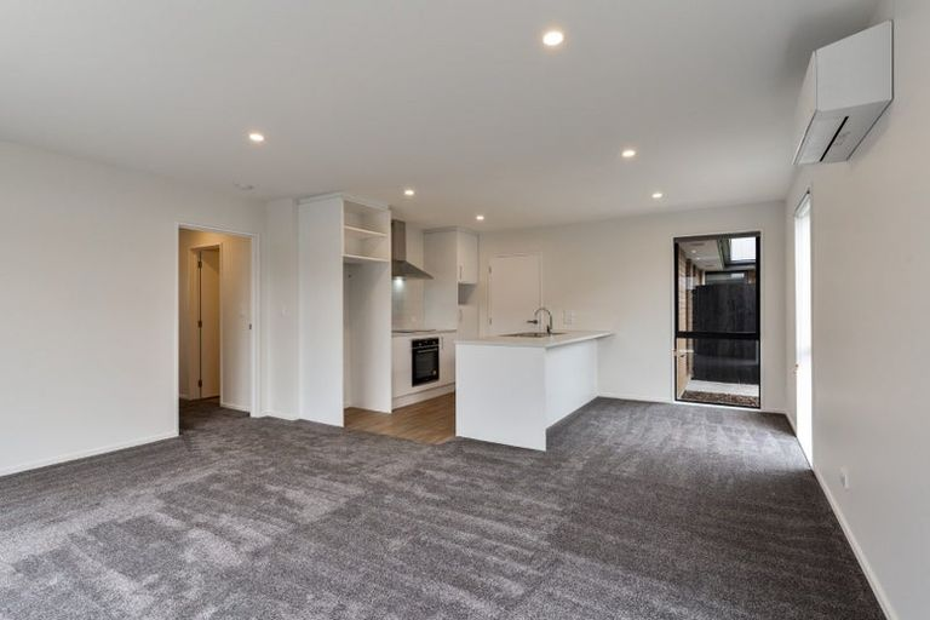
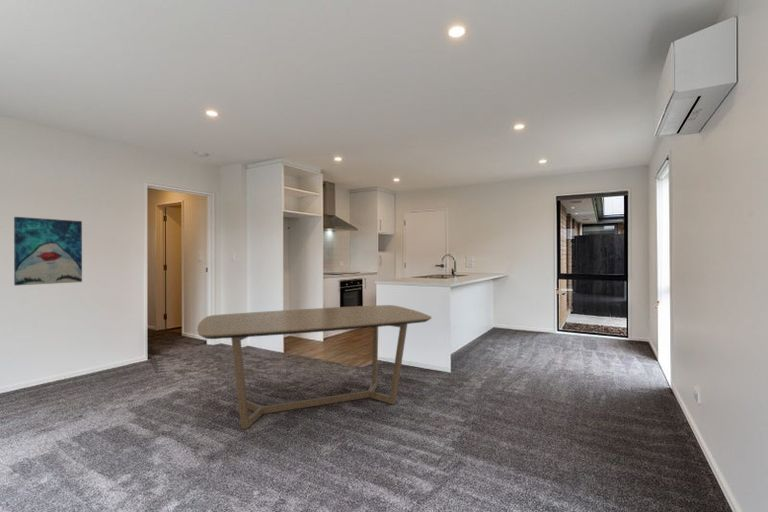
+ dining table (318, 331)
+ wall art (50, 251)
